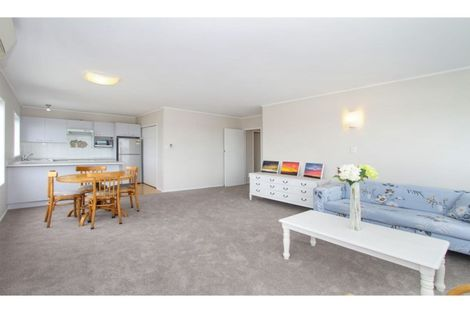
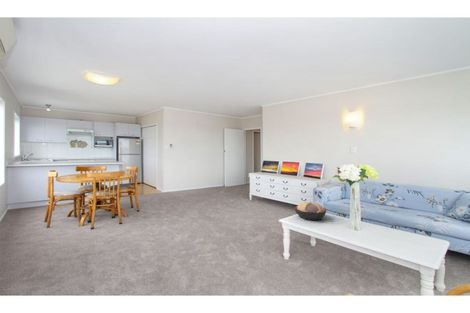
+ decorative bowl (310, 209)
